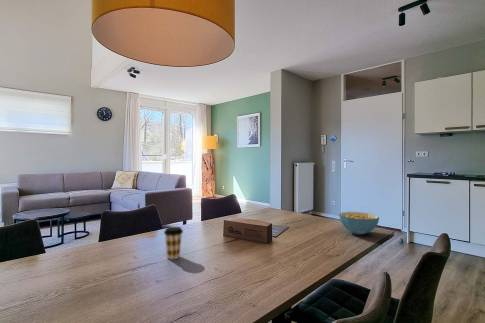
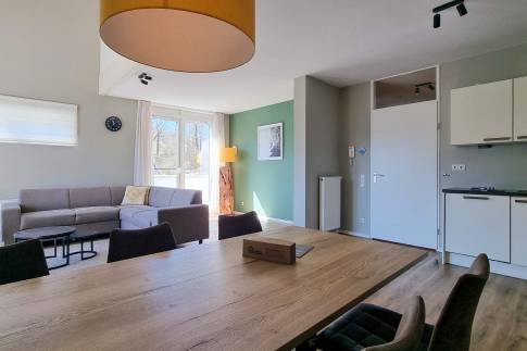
- coffee cup (173, 242)
- cereal bowl (358, 224)
